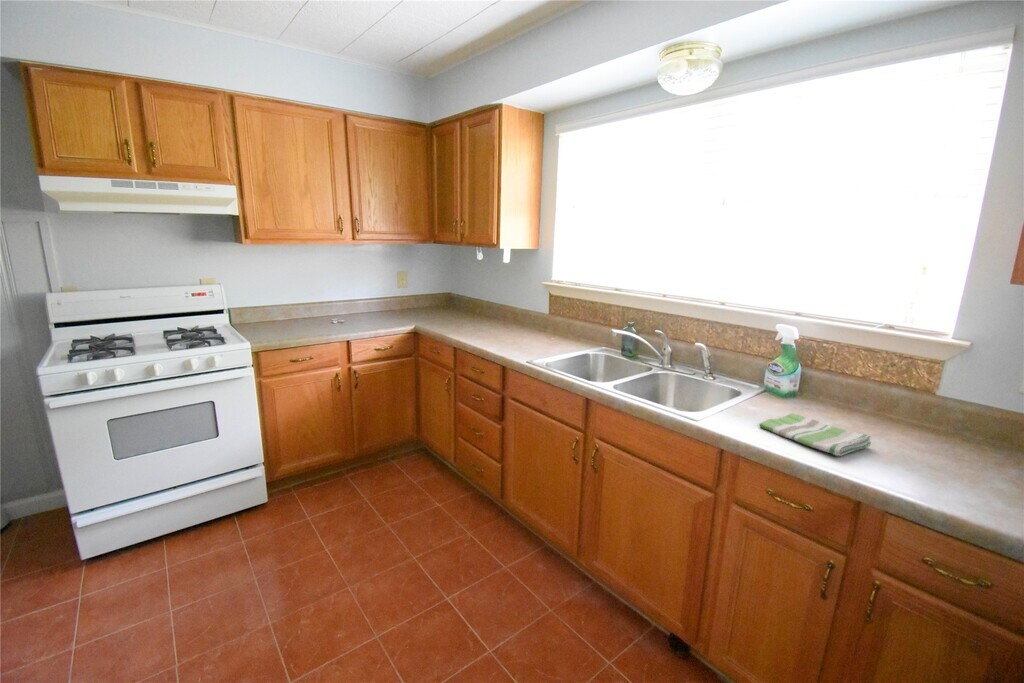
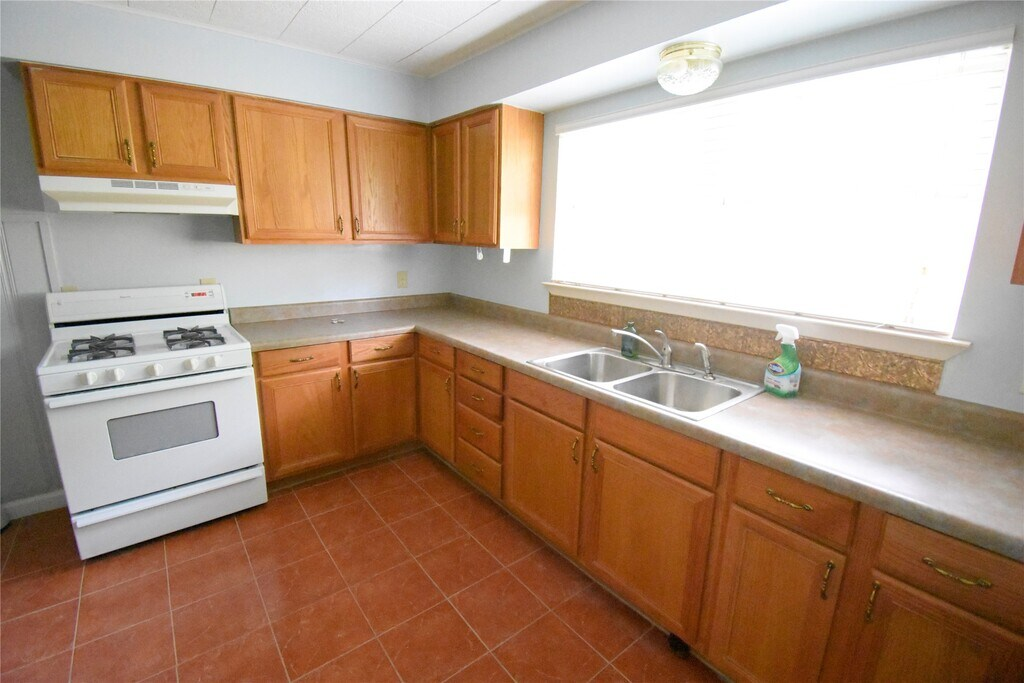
- dish towel (813, 431)
